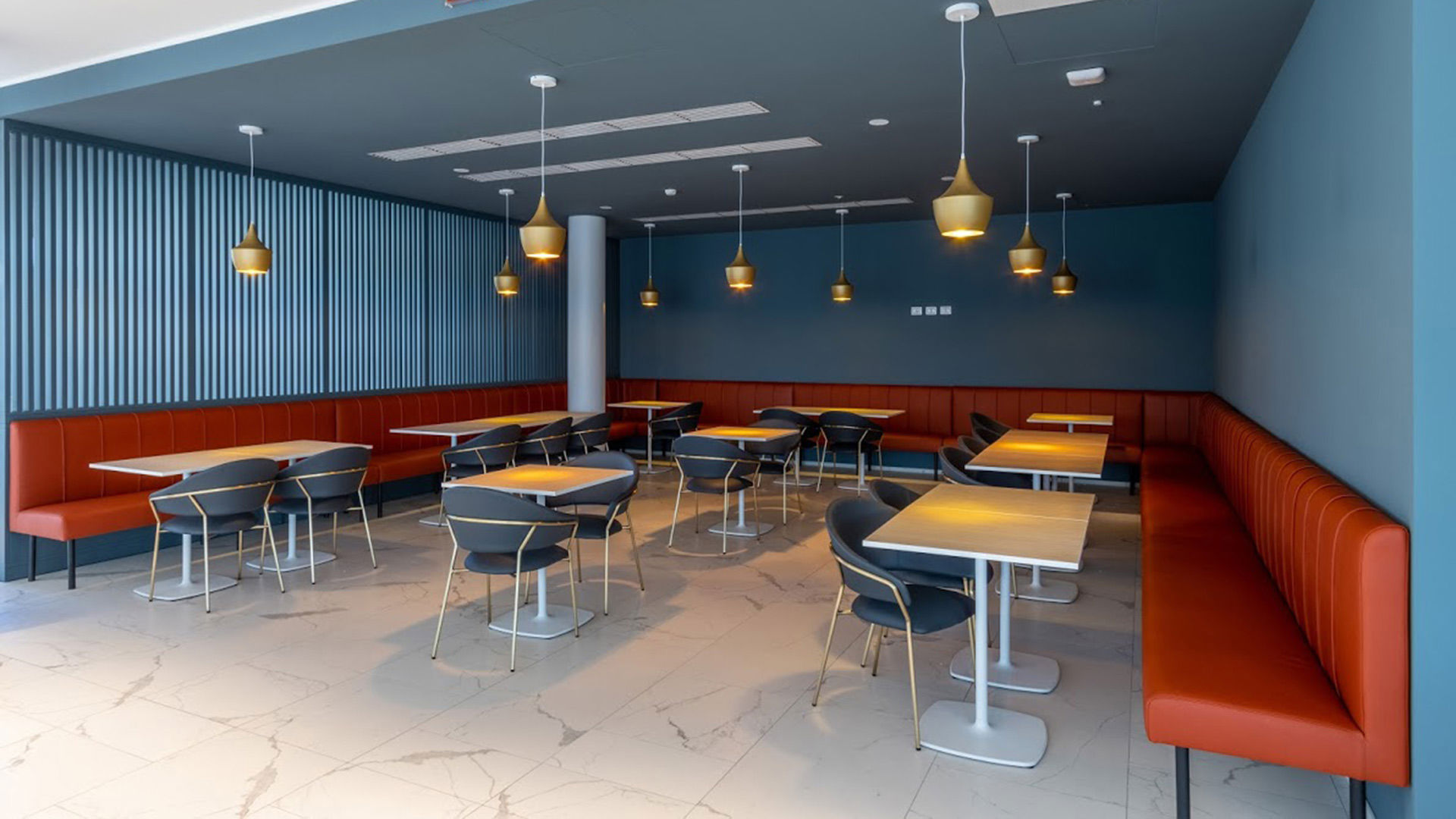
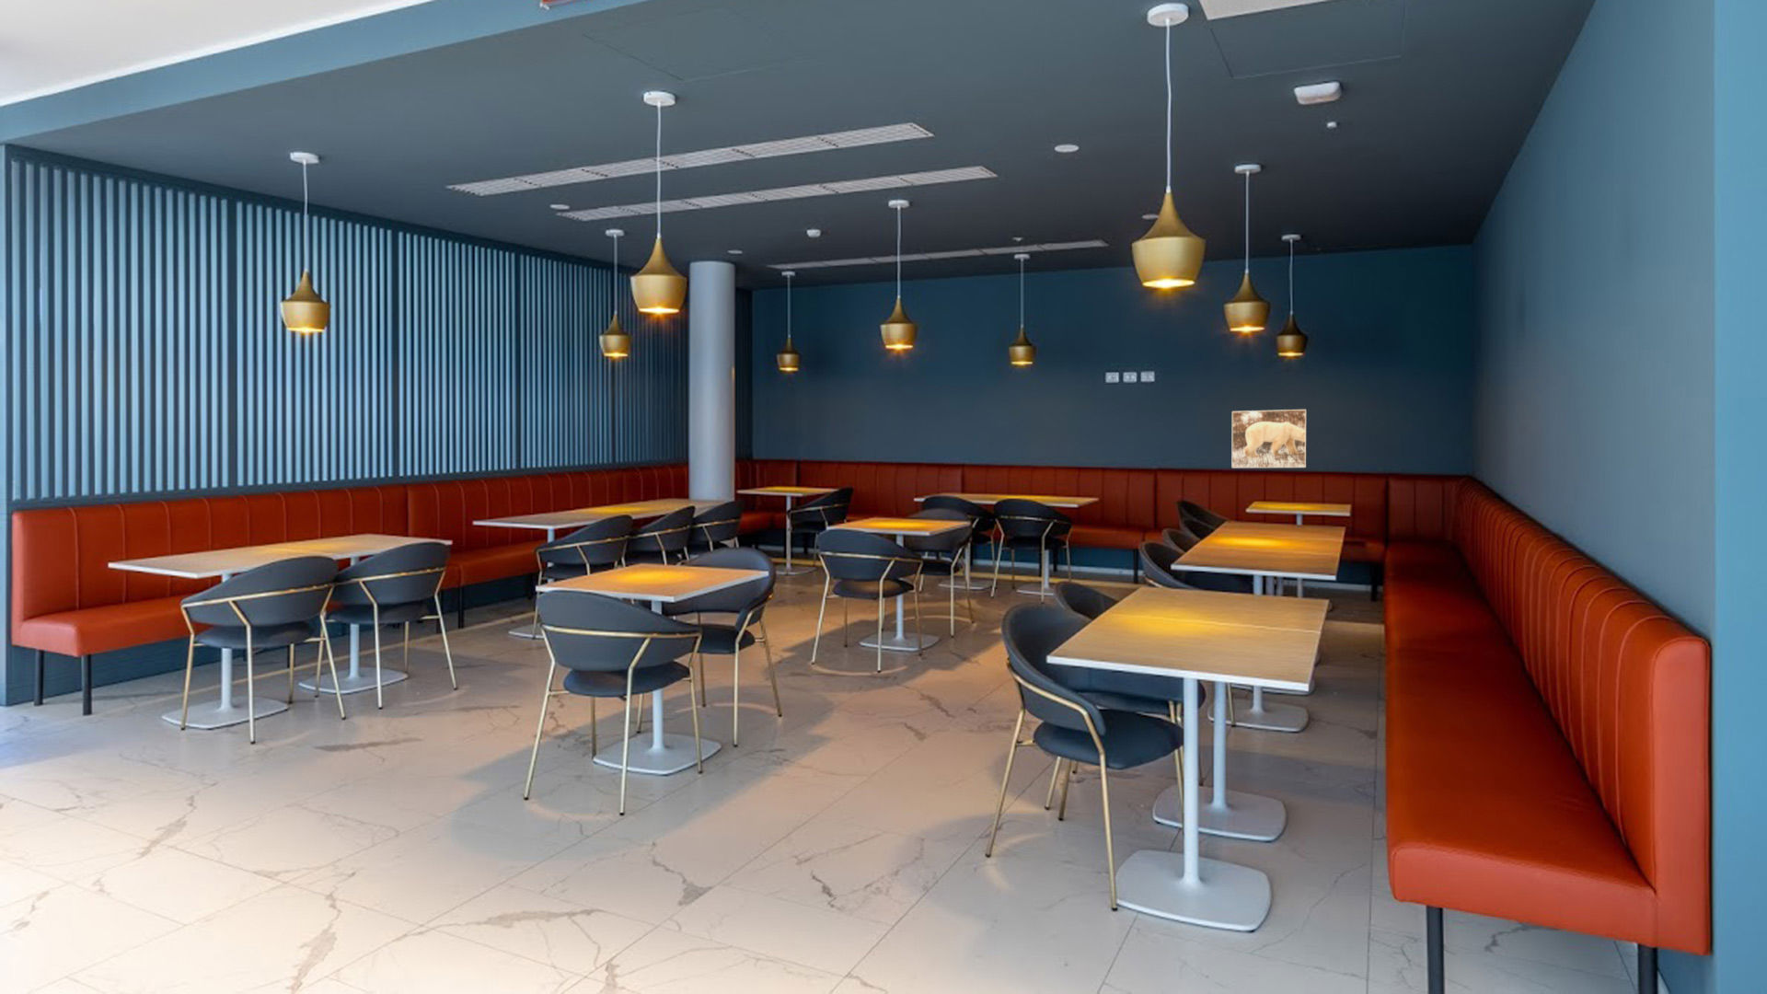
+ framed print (1268, 439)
